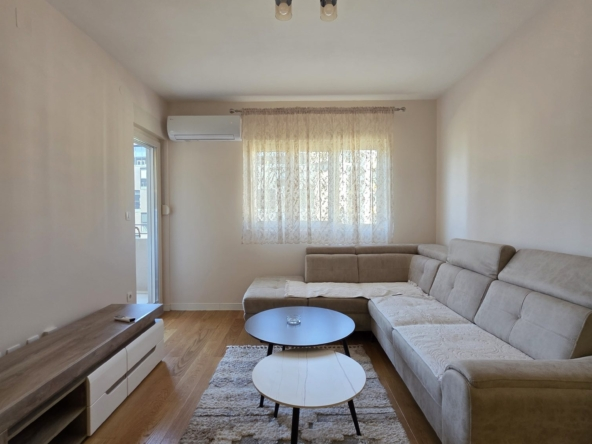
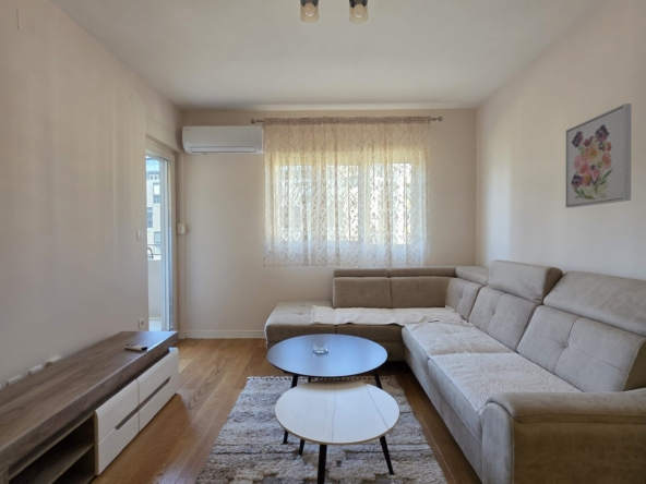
+ wall art (595, 161)
